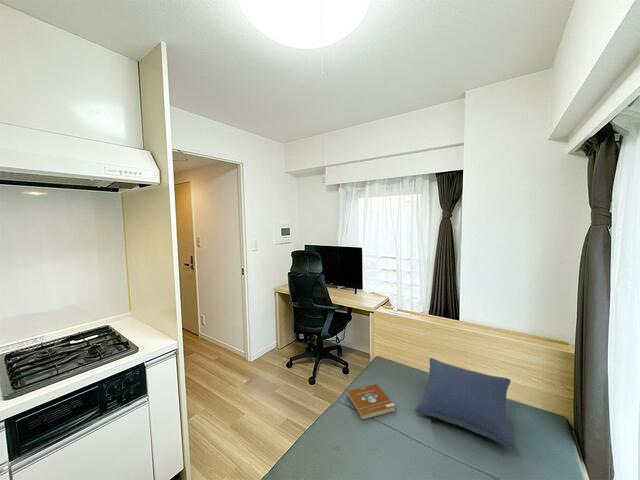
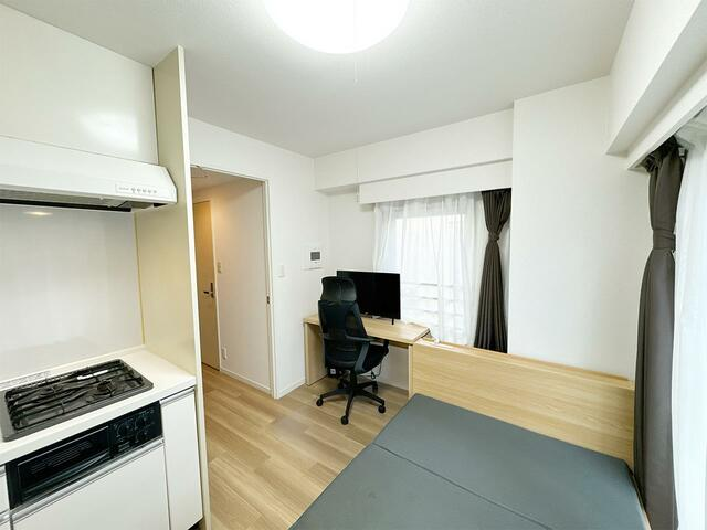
- pillow (463, 394)
- book (370, 400)
